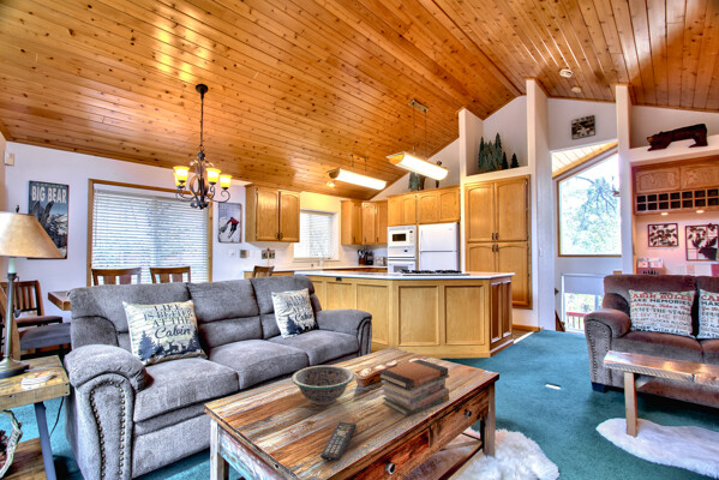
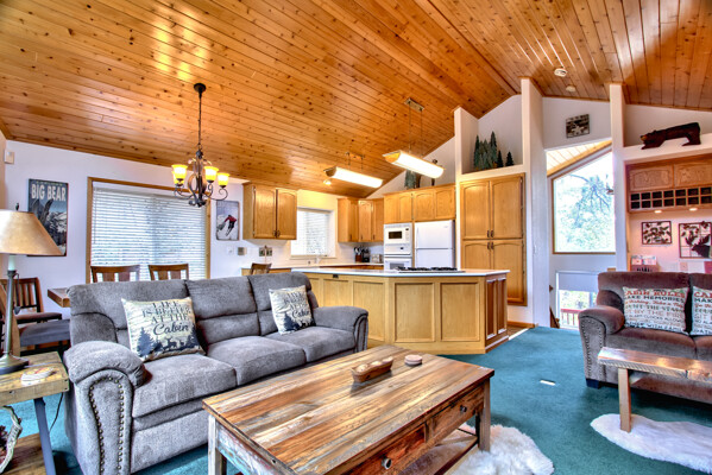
- remote control (340, 439)
- book stack (414, 385)
- decorative bowl (323, 386)
